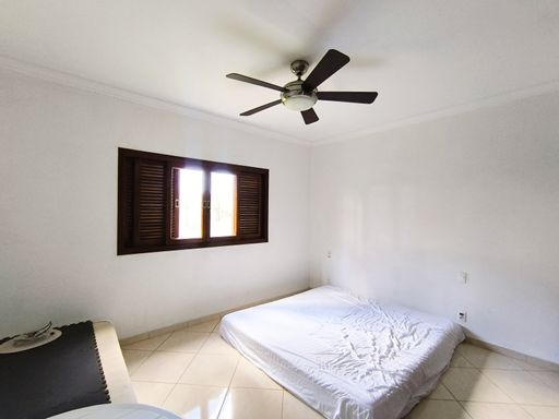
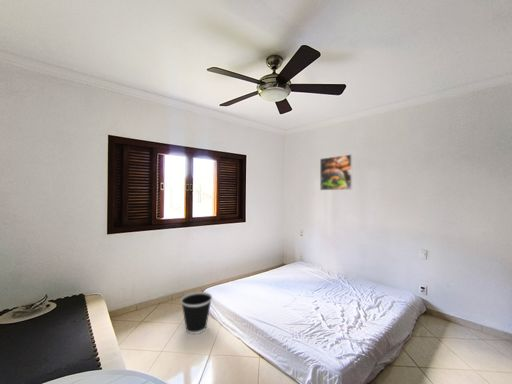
+ wastebasket (196, 313)
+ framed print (335, 173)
